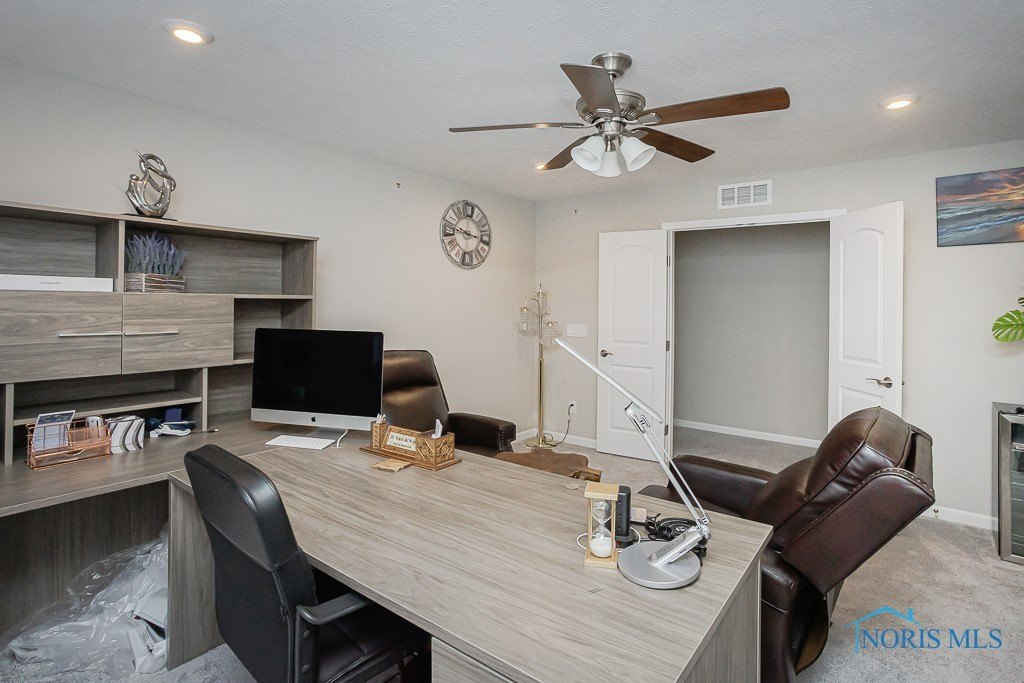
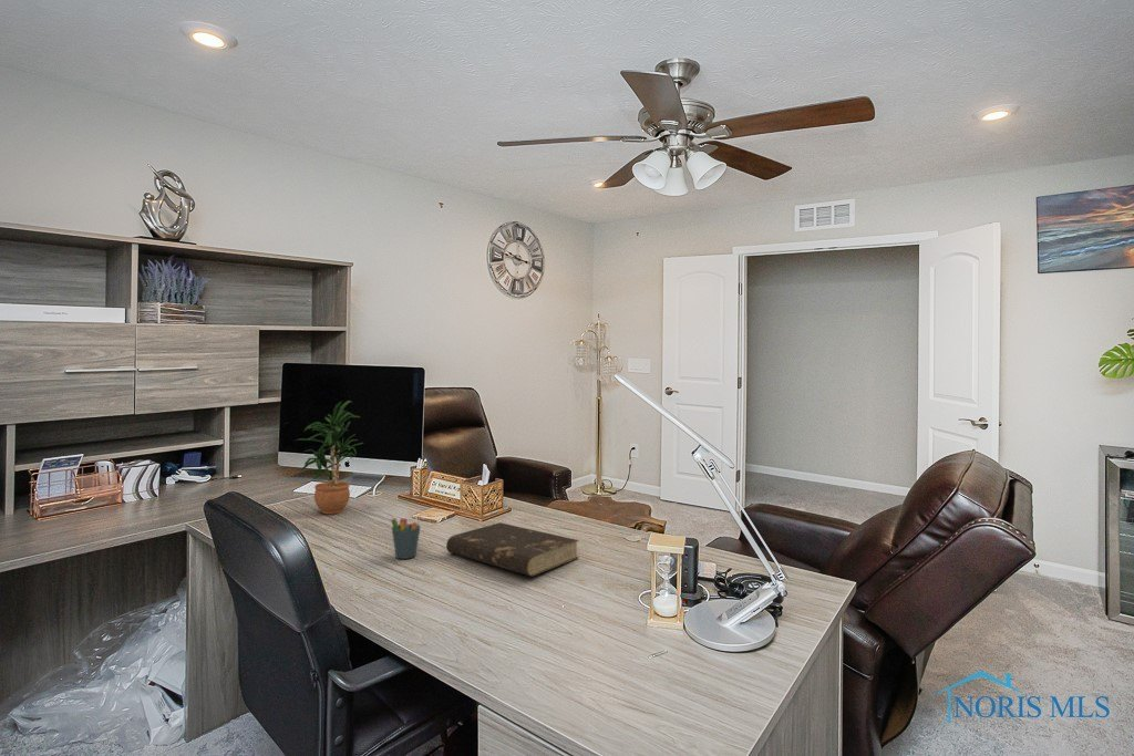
+ book (512, 547)
+ pen holder (405, 534)
+ potted plant (330, 457)
